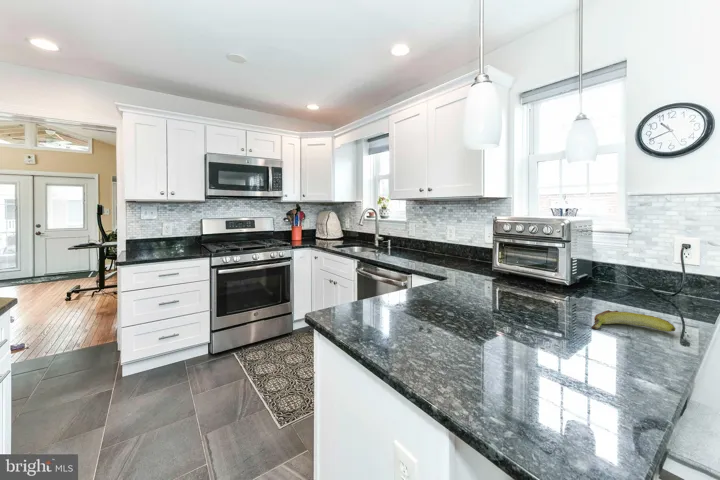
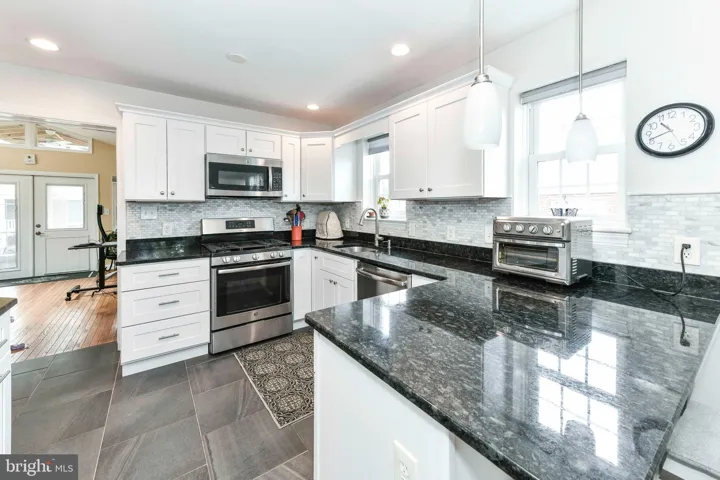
- banana (628, 322)
